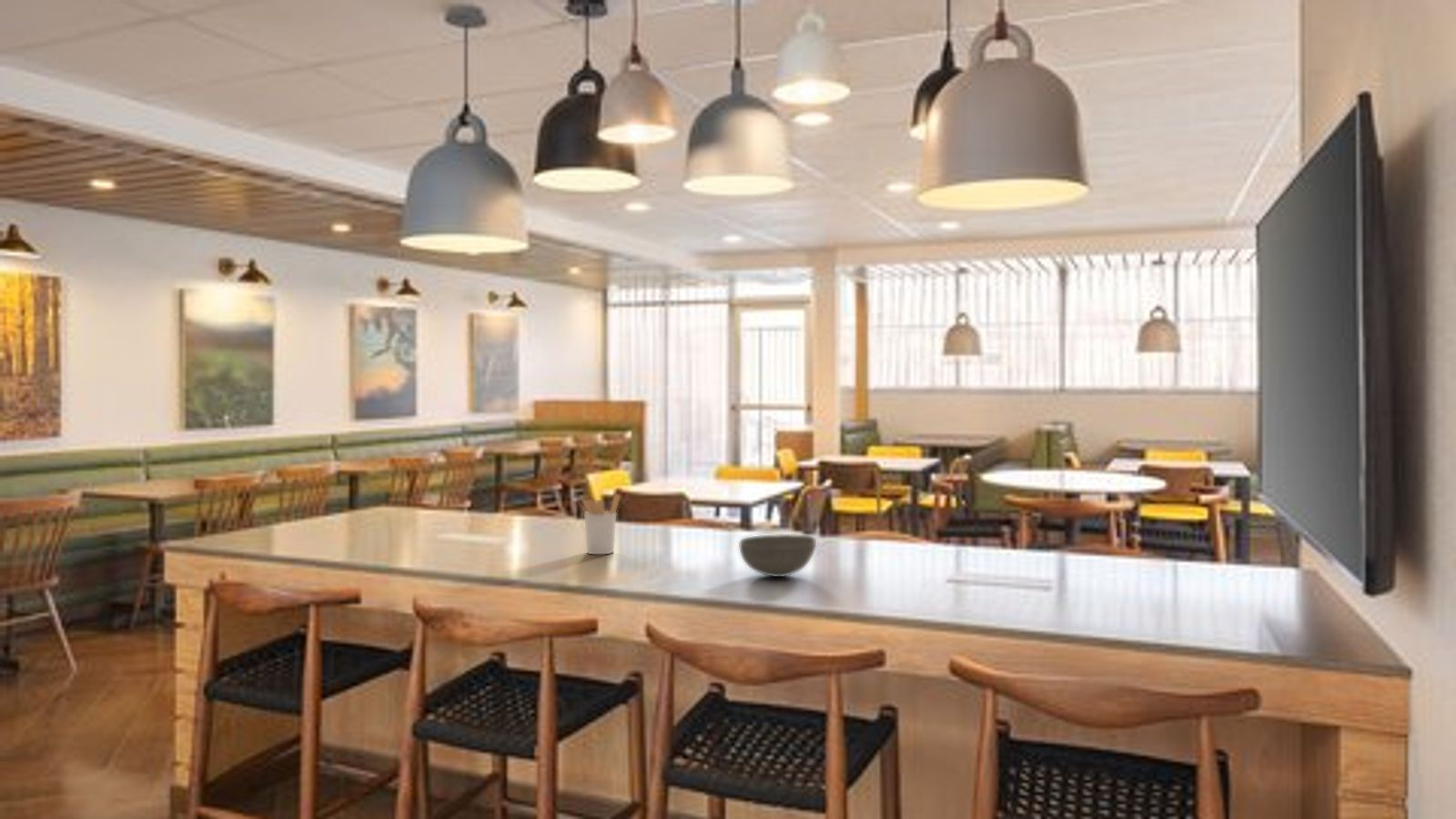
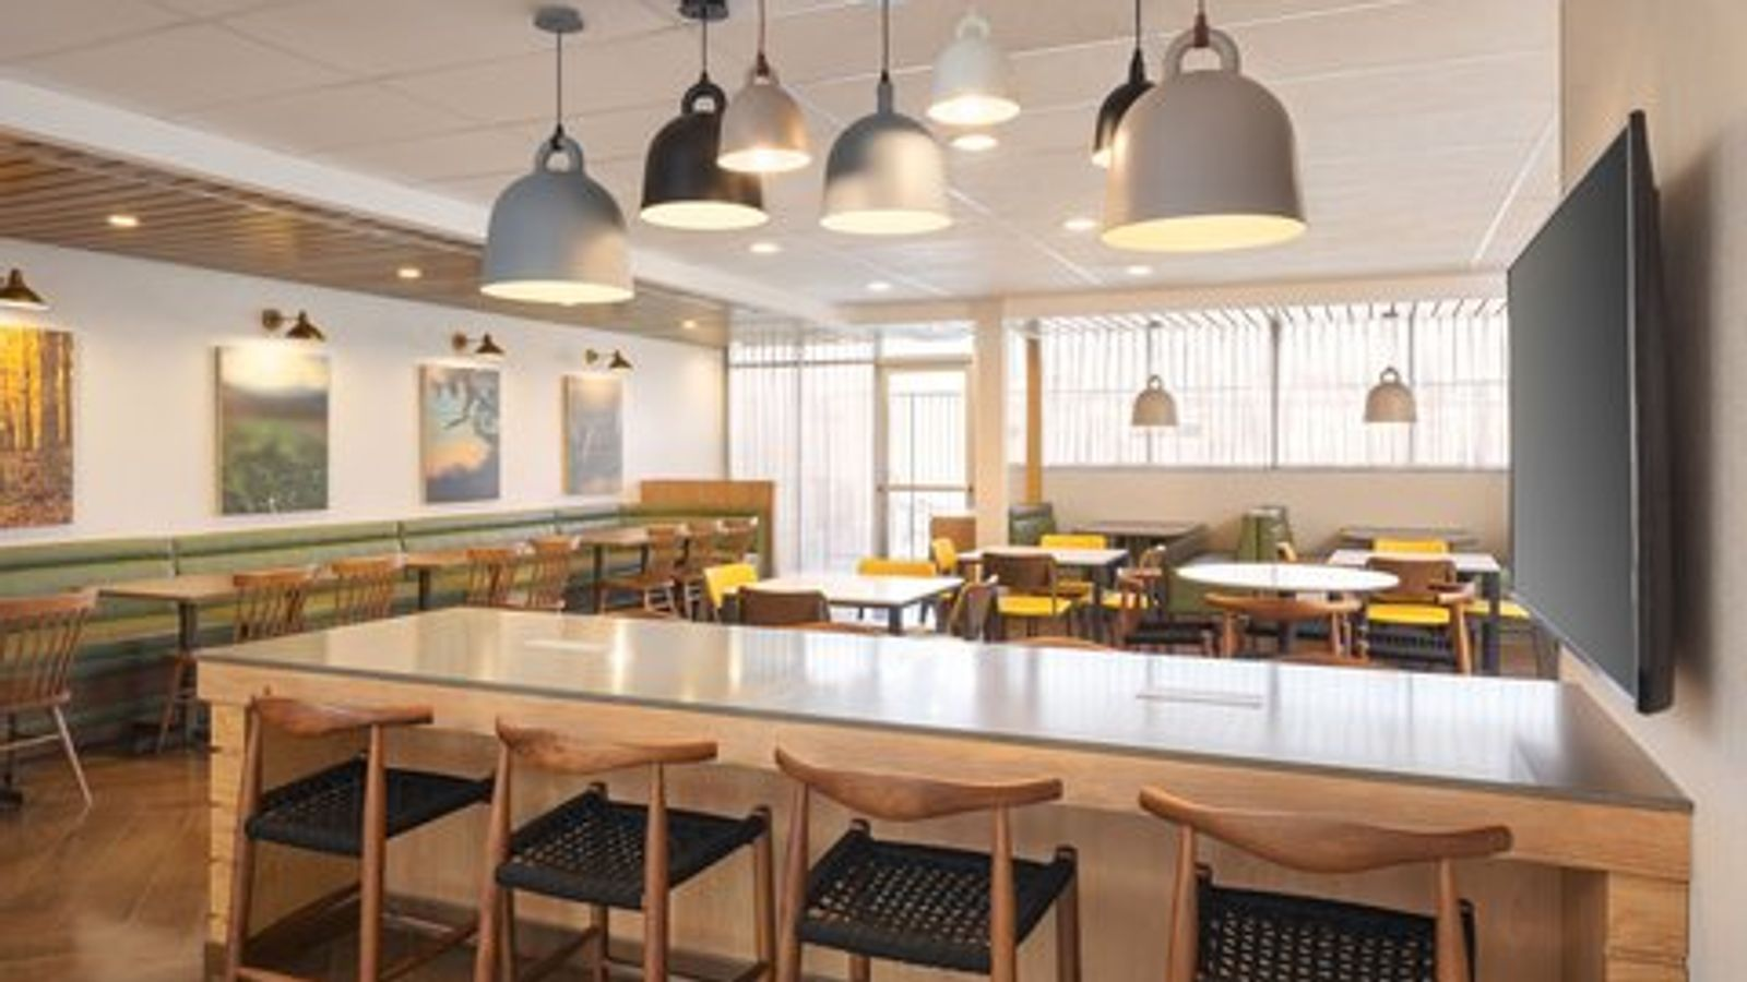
- utensil holder (598, 523)
- bowl (777, 557)
